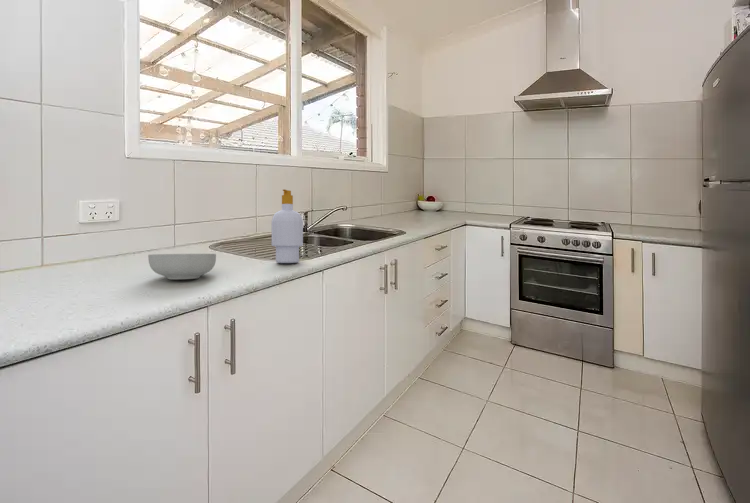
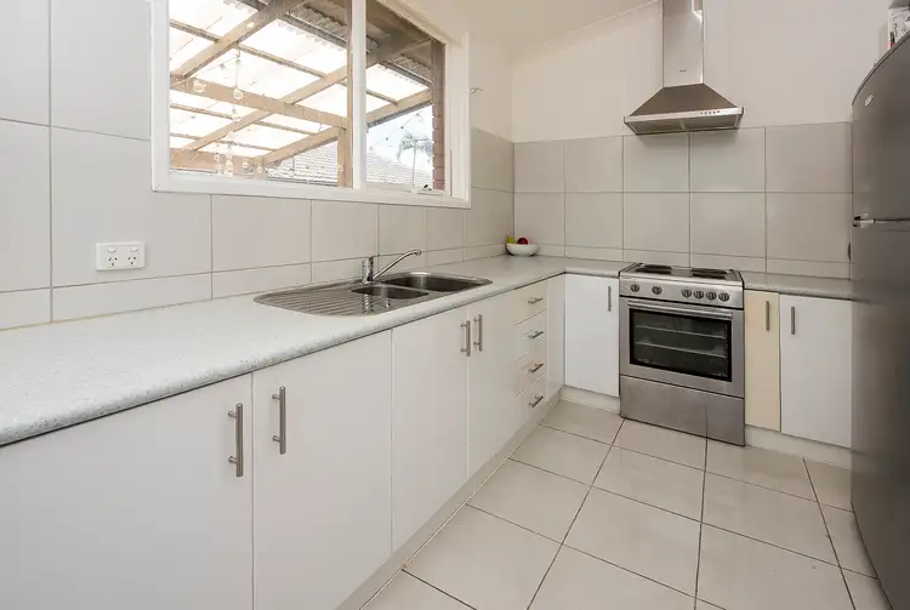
- soap bottle (287, 226)
- cereal bowl (183, 265)
